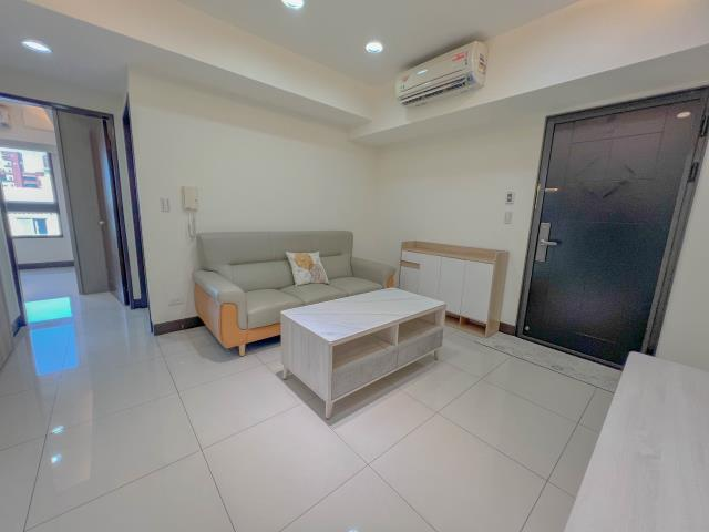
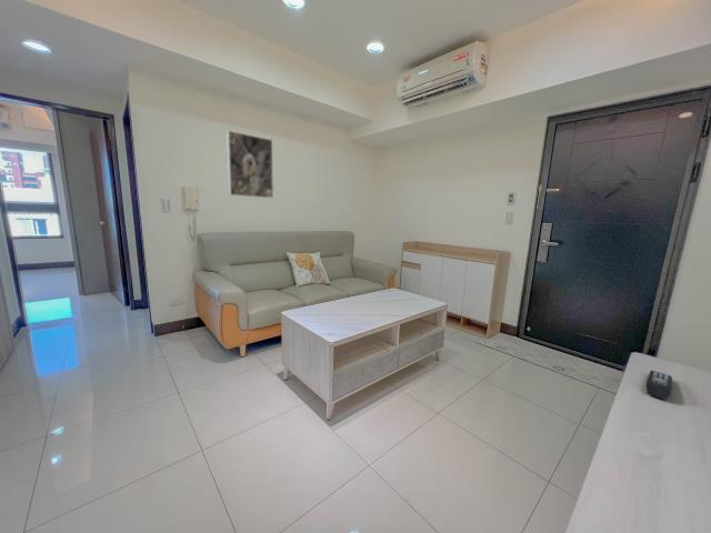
+ remote control (659, 382)
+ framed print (251, 167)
